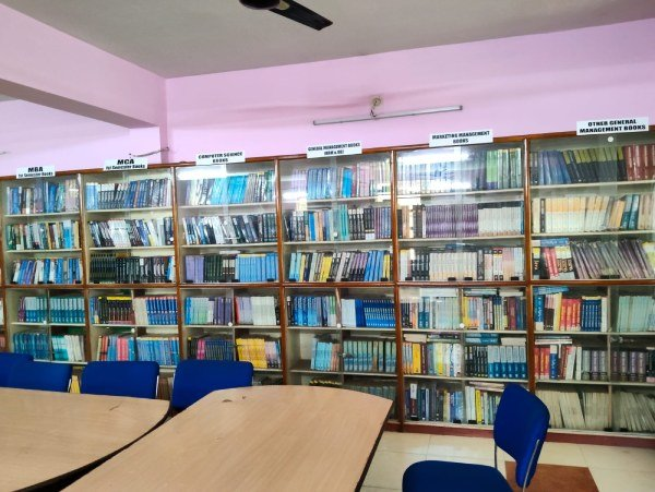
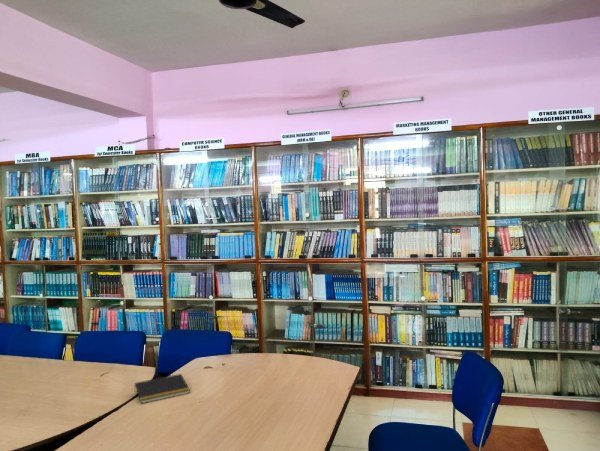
+ notepad (162, 387)
